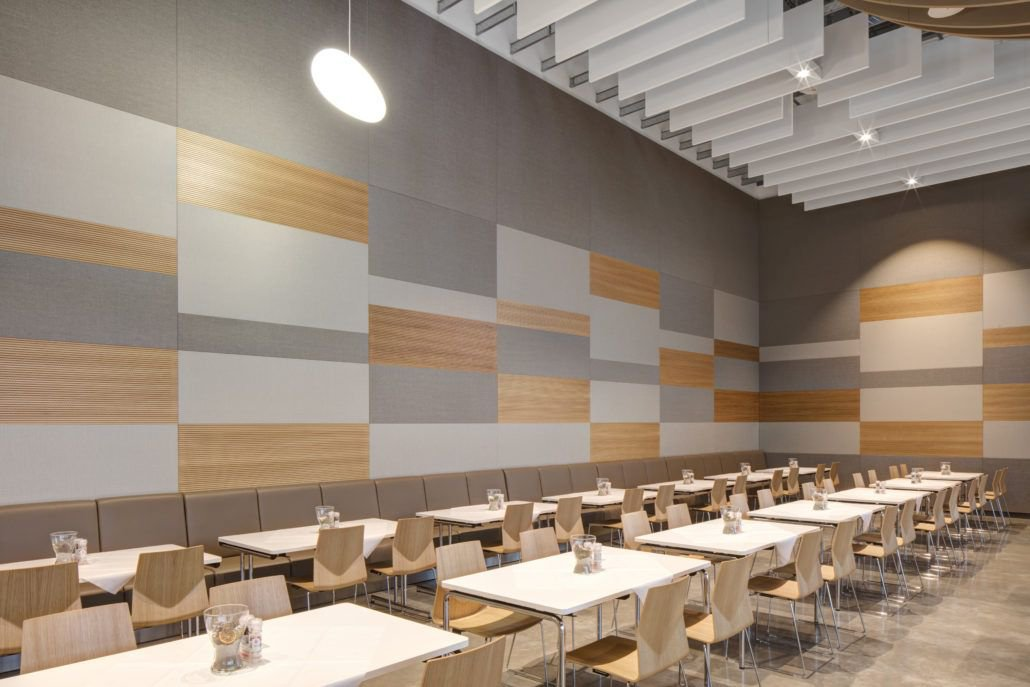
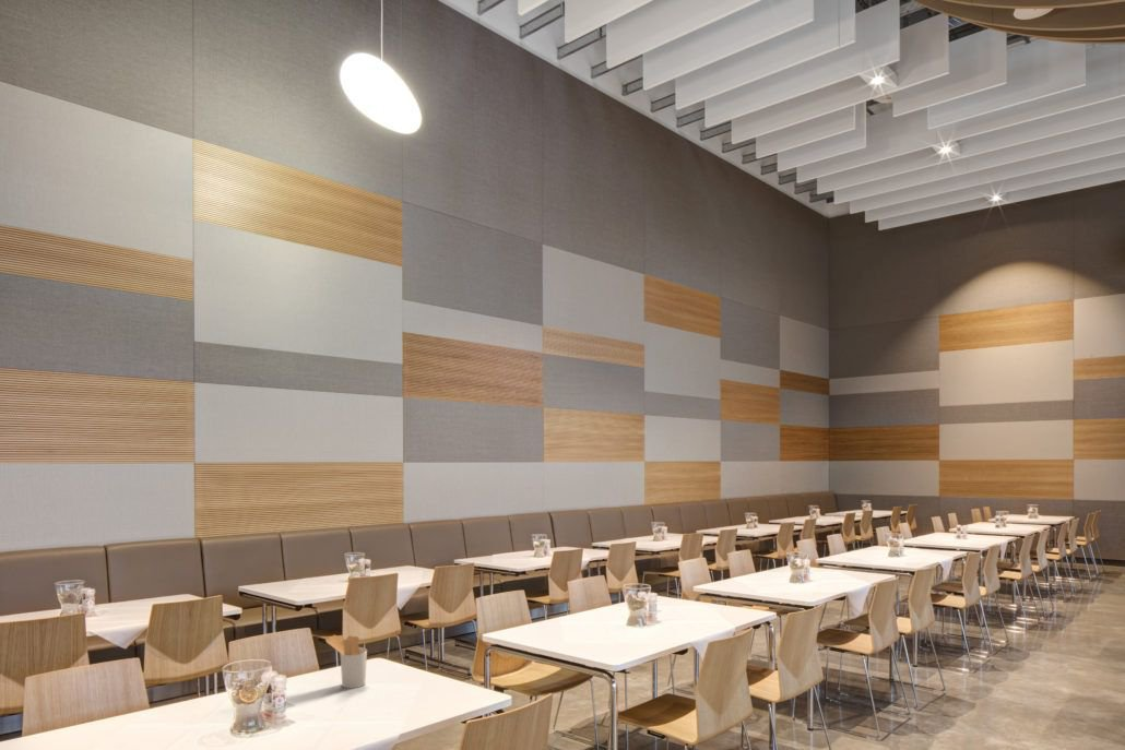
+ utensil holder (346, 659)
